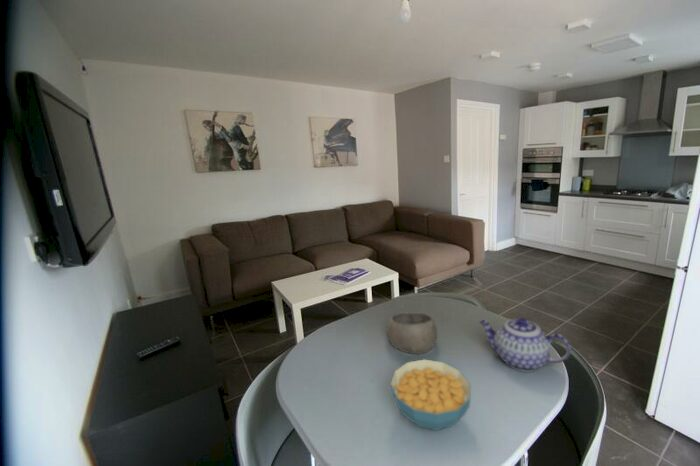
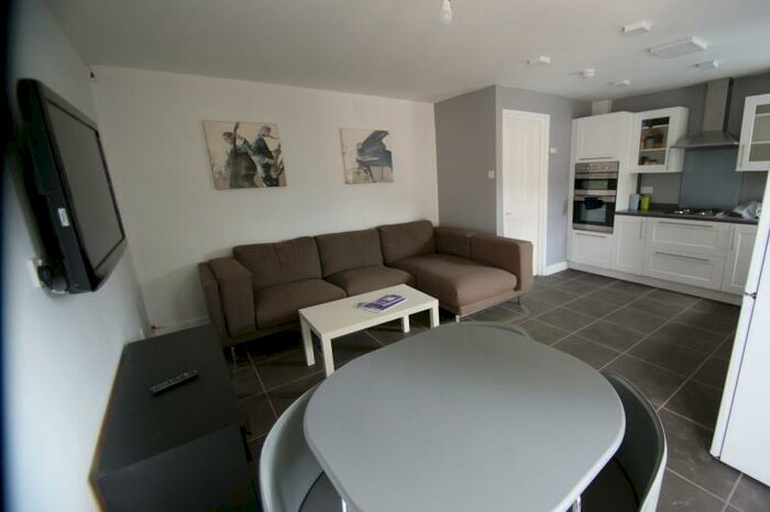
- teapot (521, 340)
- cereal bowl (430, 399)
- bowl (412, 329)
